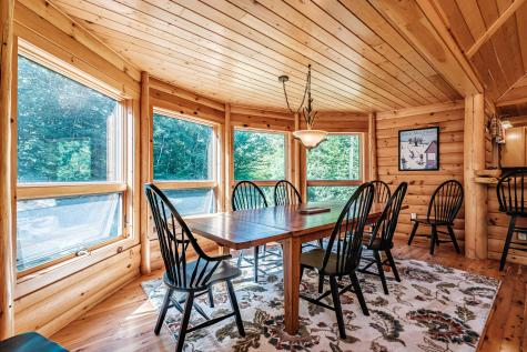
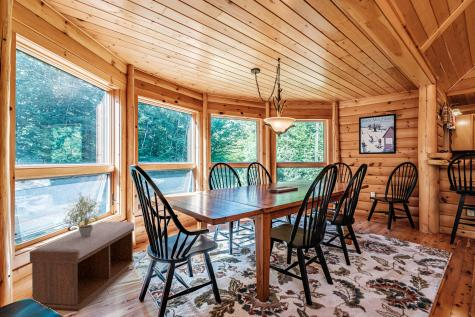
+ potted plant (83, 214)
+ bench (91, 258)
